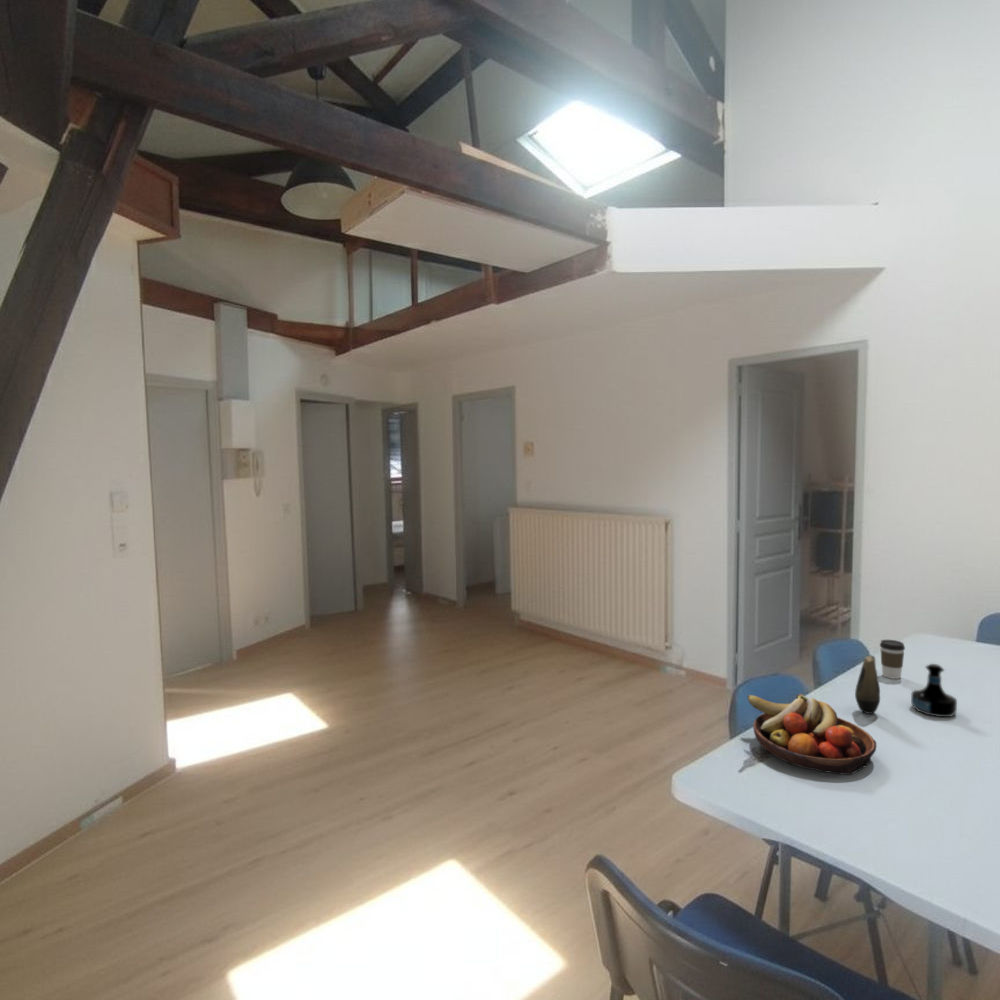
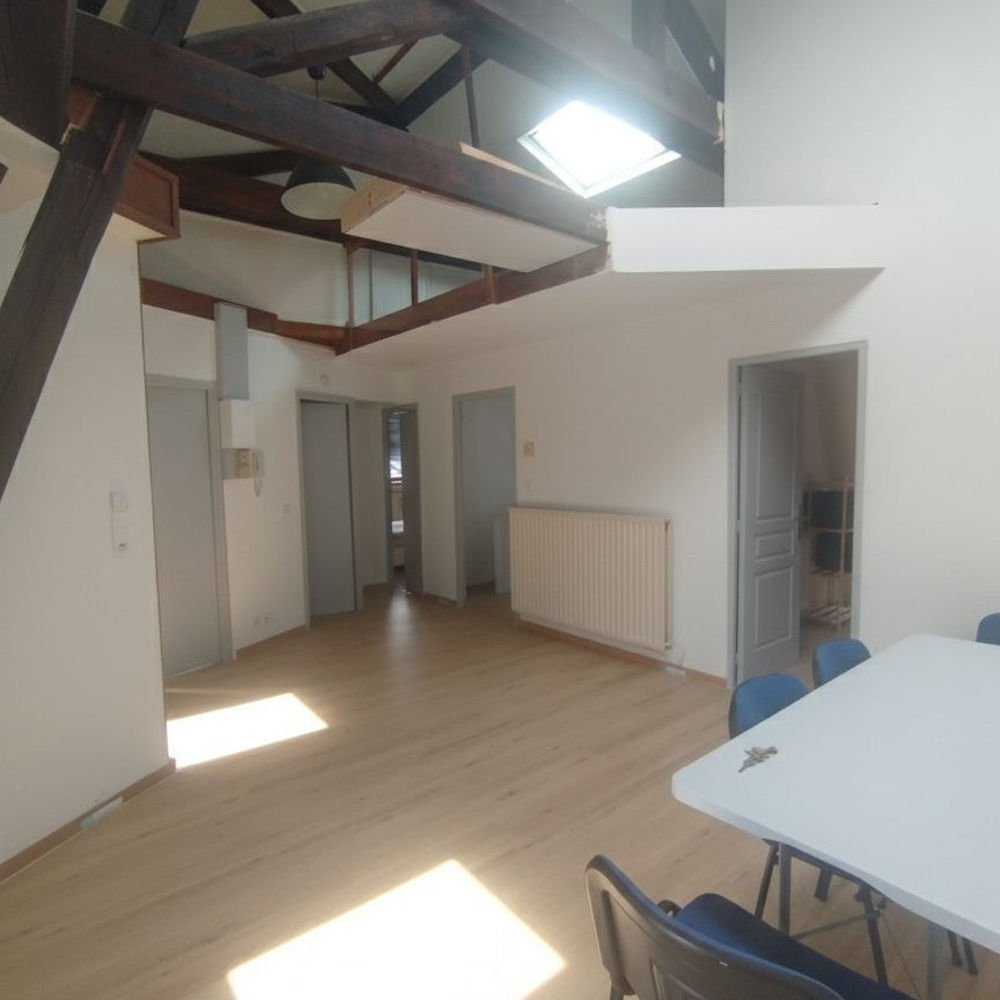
- coffee cup (891, 659)
- fruit bowl (810, 728)
- tequila bottle (934, 687)
- cosmetic container (868, 684)
